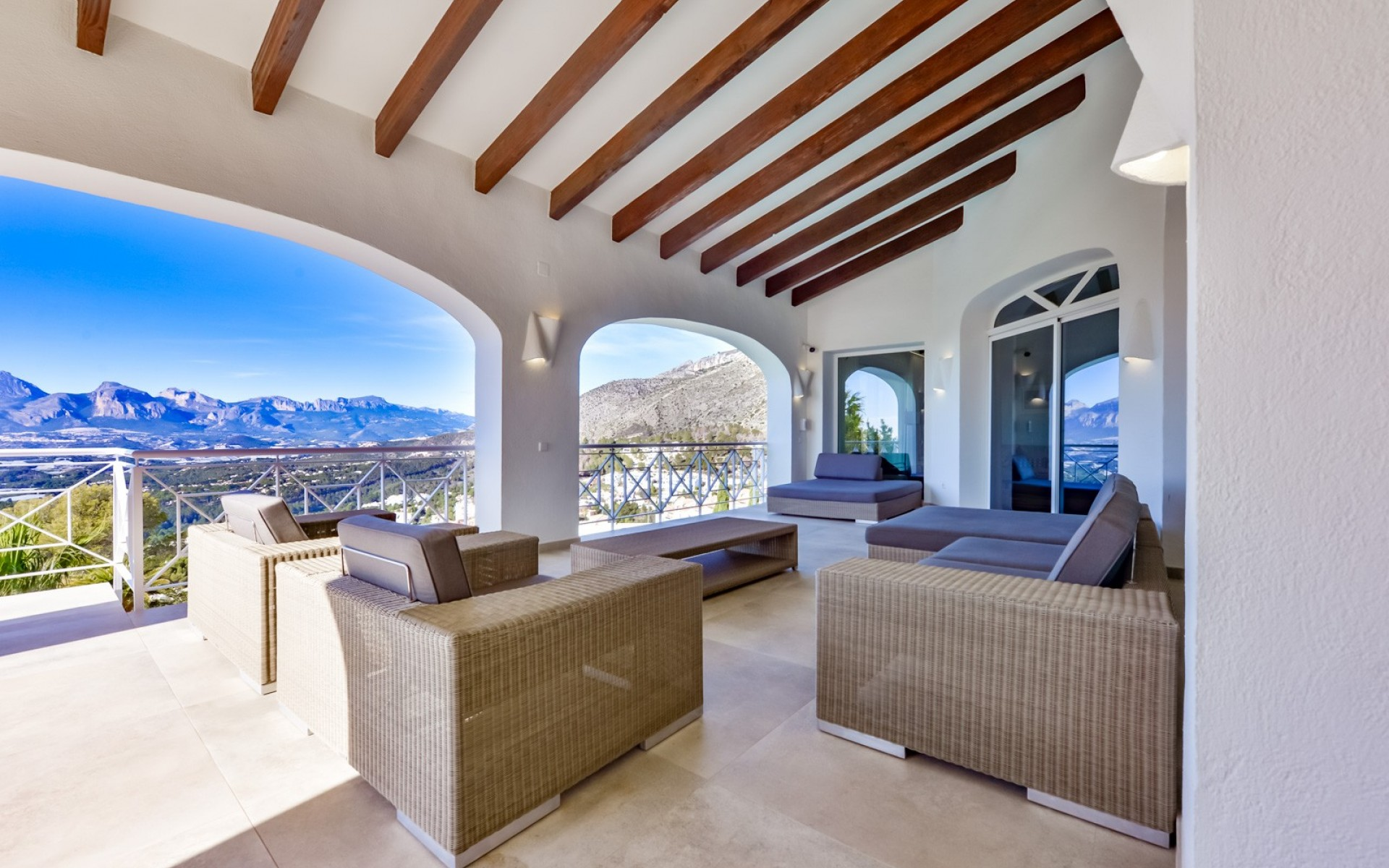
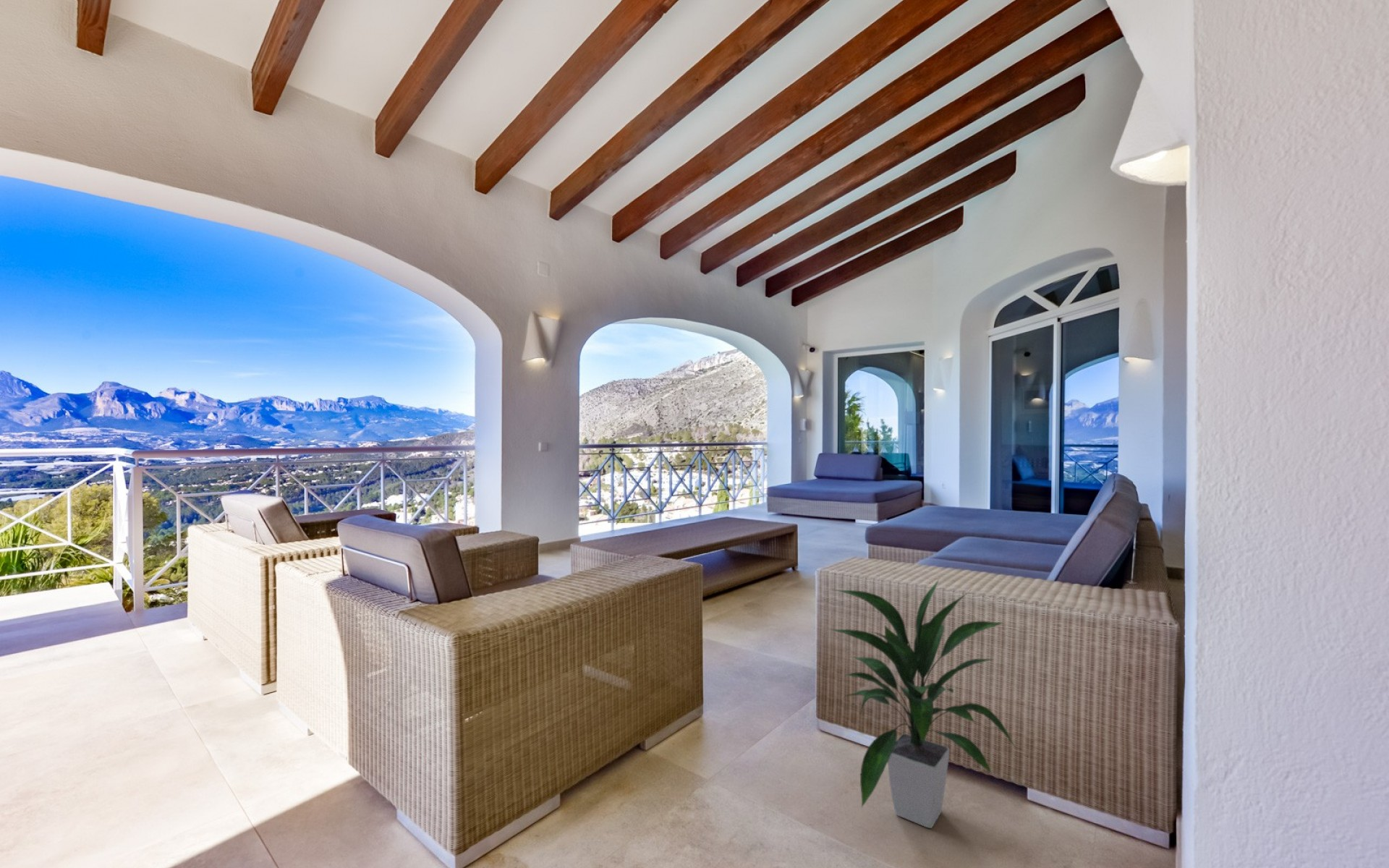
+ indoor plant (910, 695)
